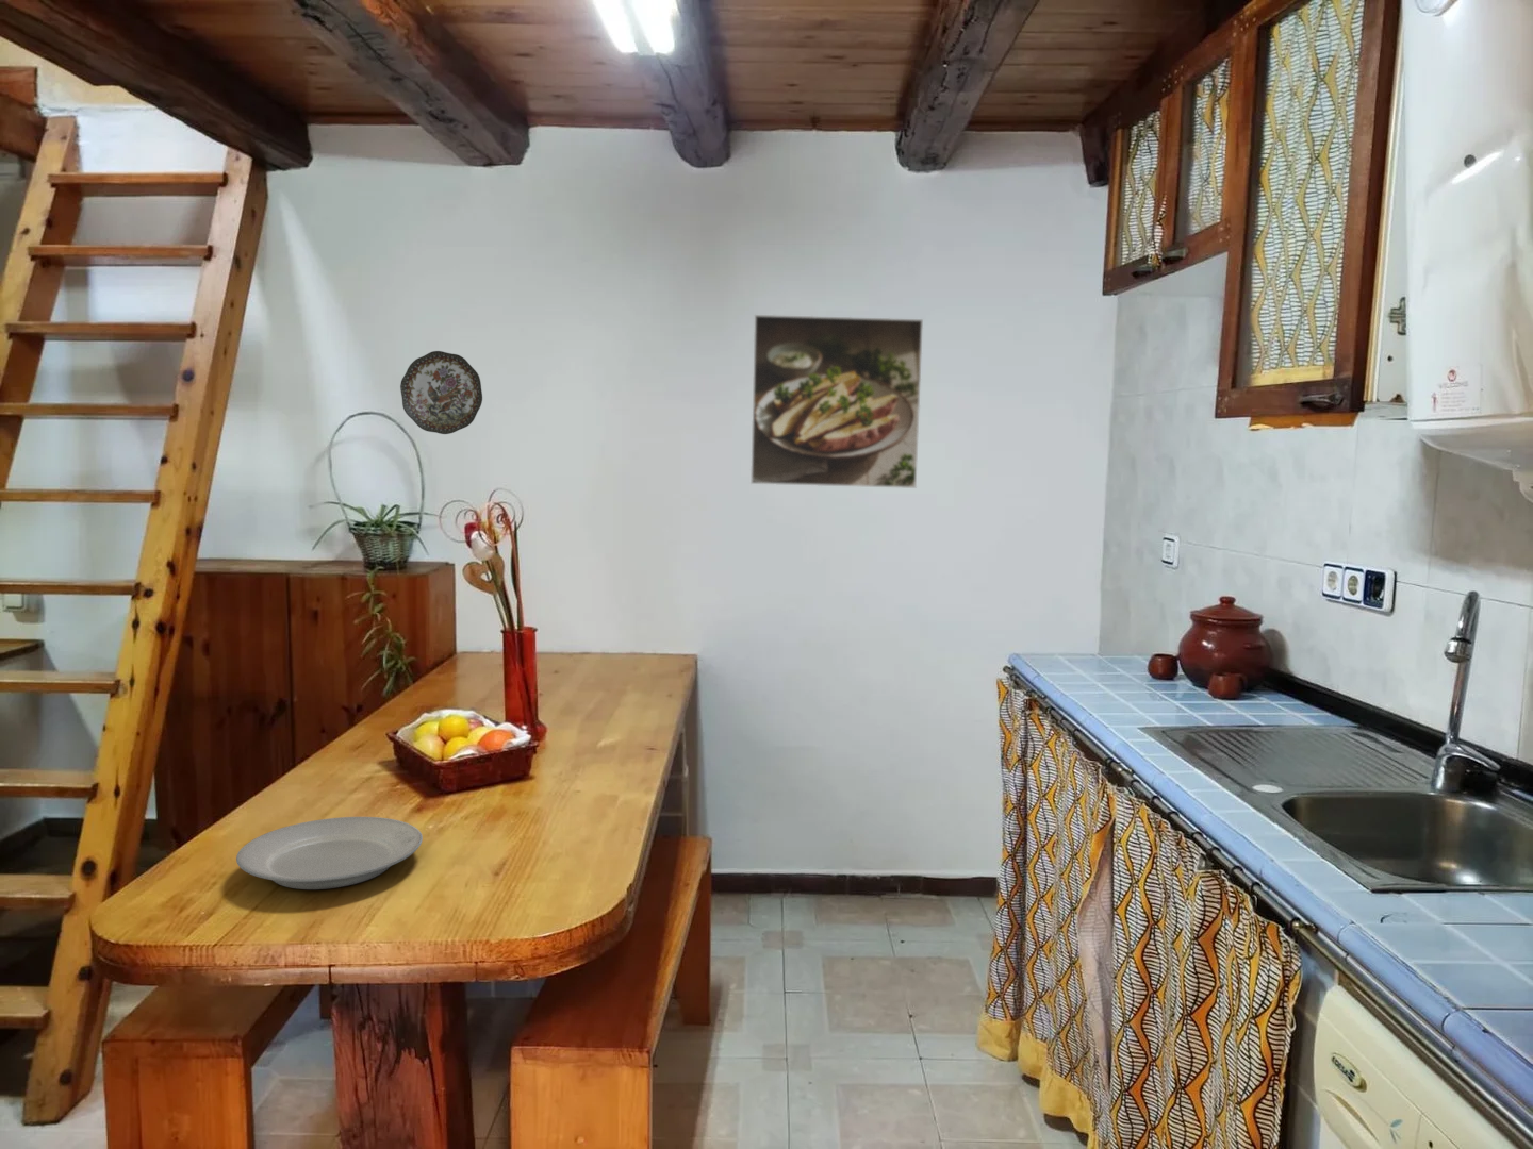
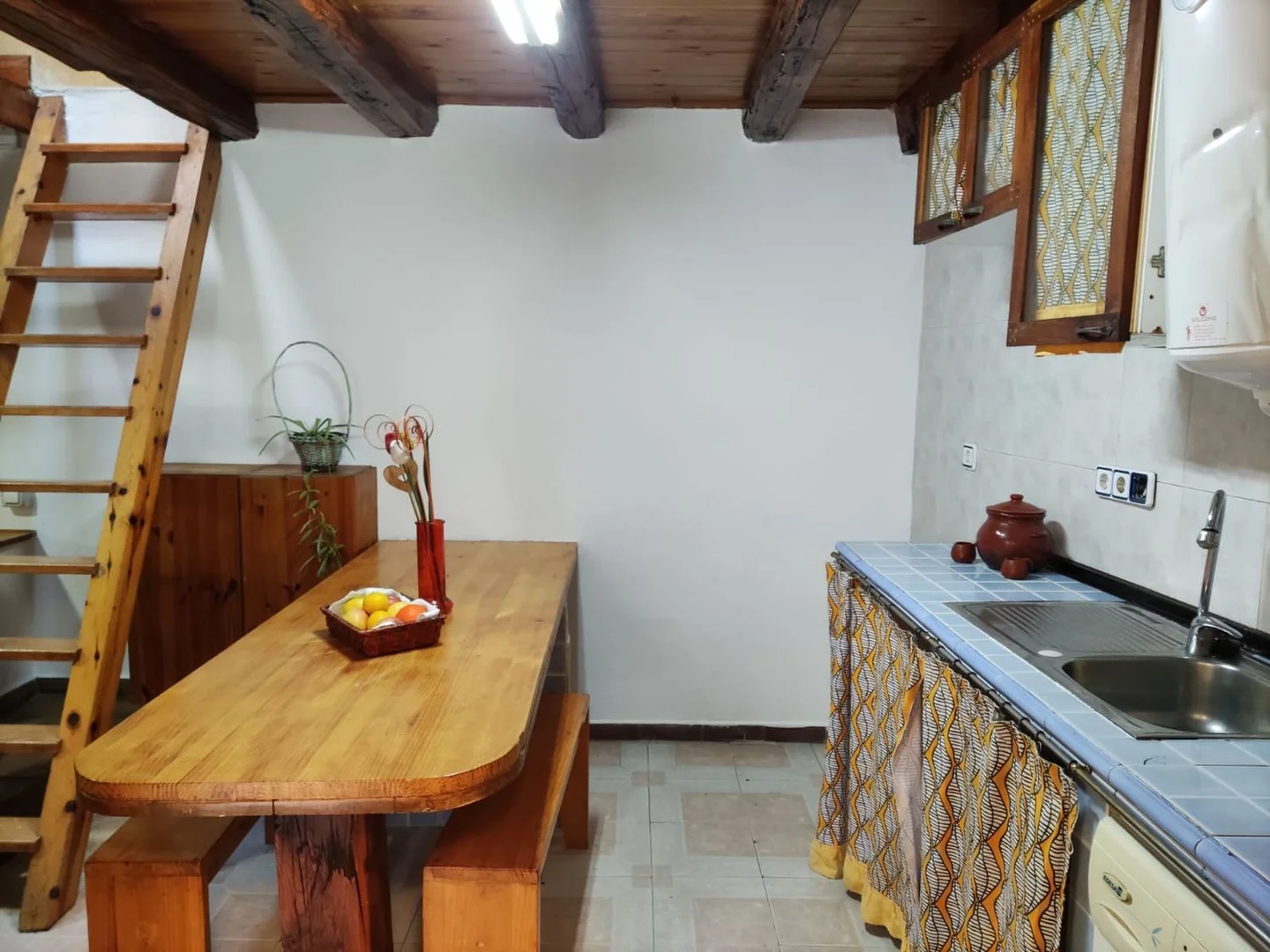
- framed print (835, 402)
- plate (332, 856)
- decorative plate (442, 392)
